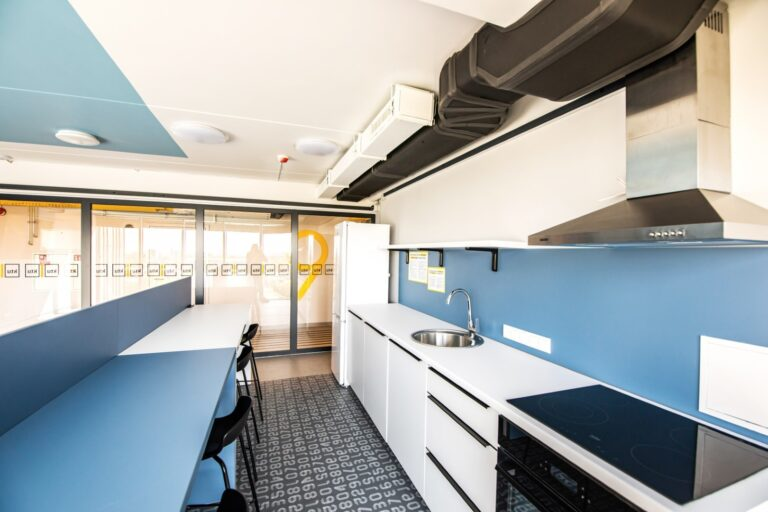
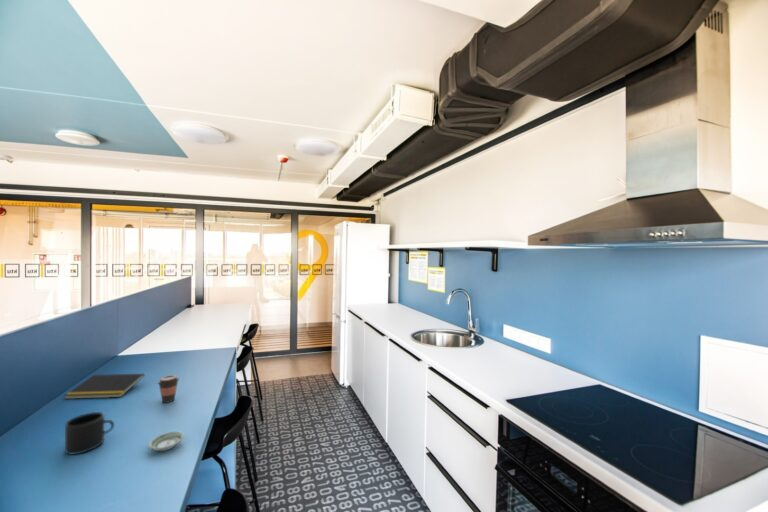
+ saucer (166, 442)
+ mug (90, 431)
+ coffee cup (168, 389)
+ notepad (106, 385)
